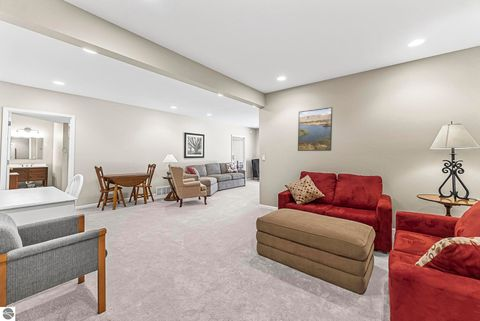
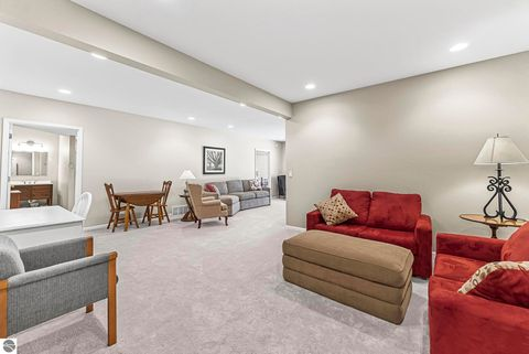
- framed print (314, 130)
